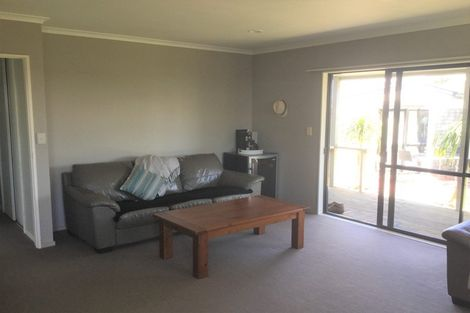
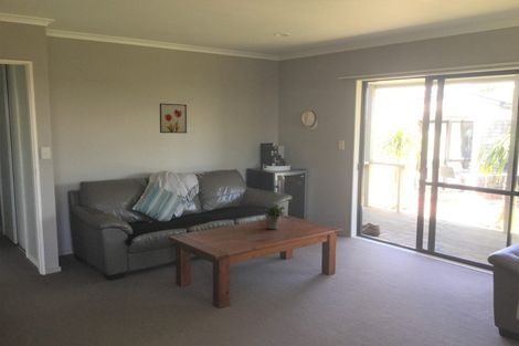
+ wall art (172, 118)
+ potted plant (275, 214)
